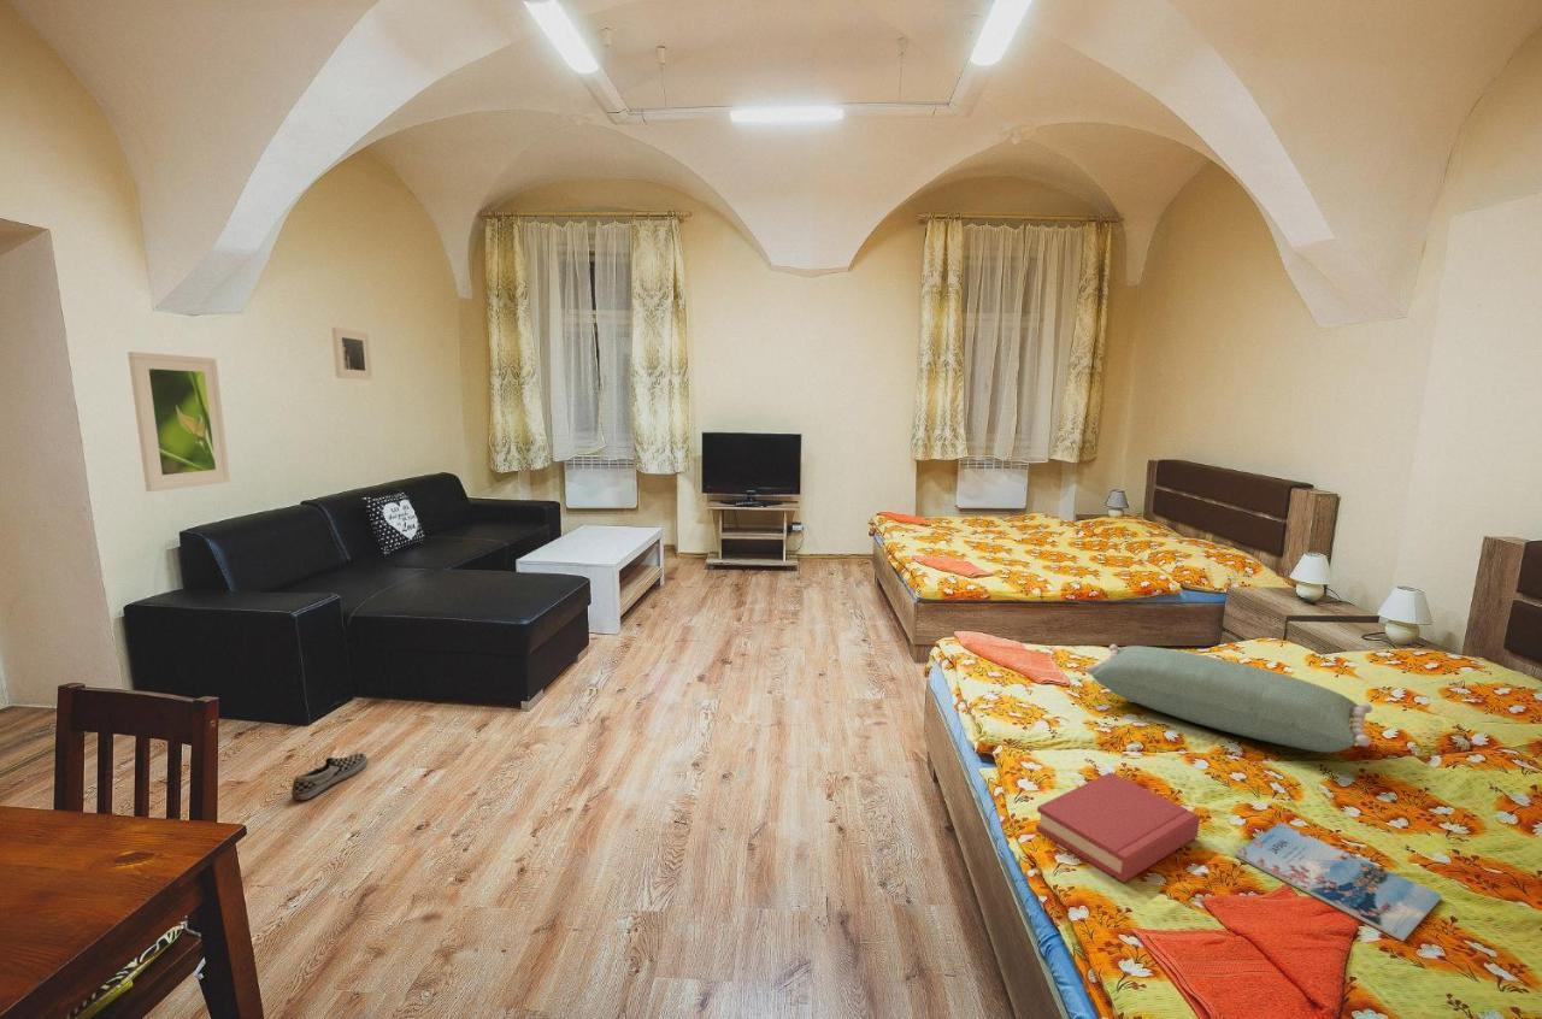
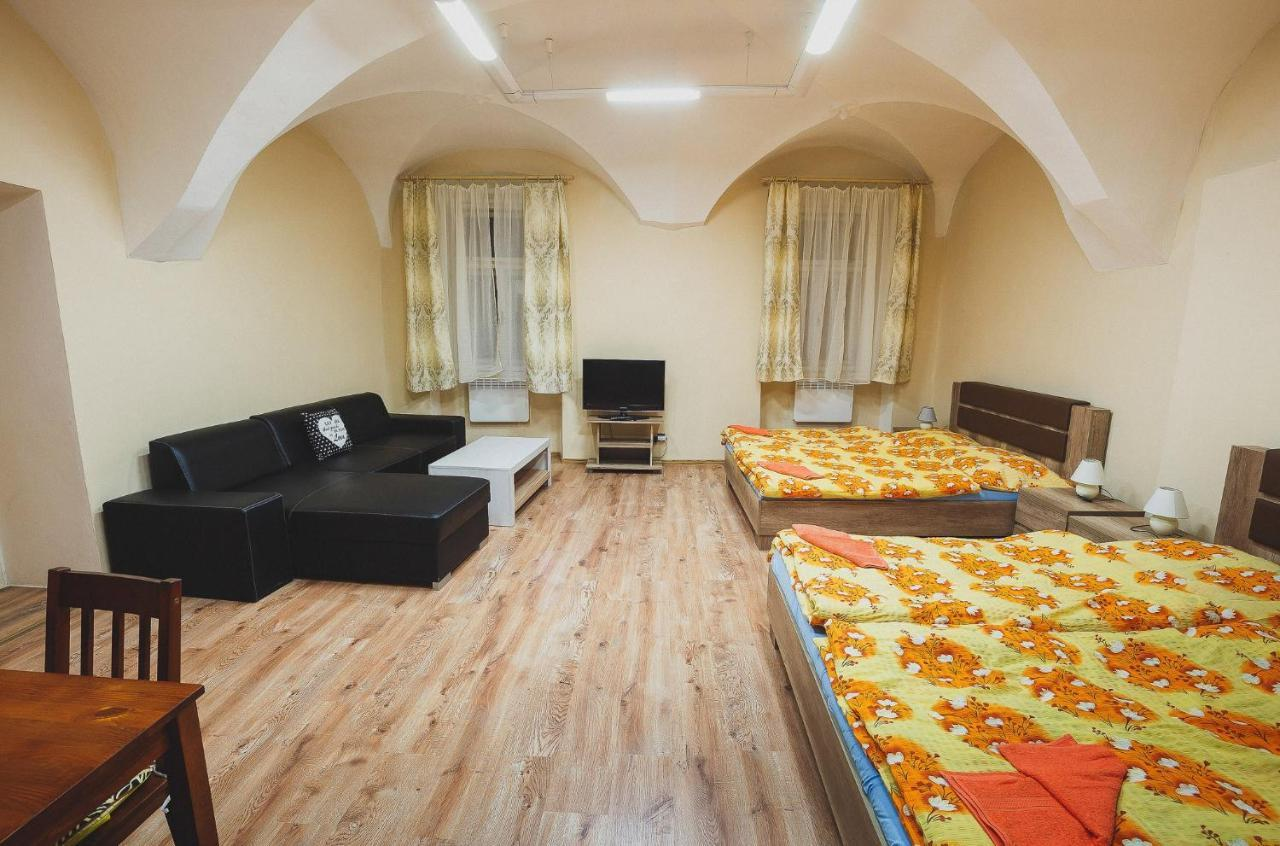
- shoe (328, 768)
- pillow (1218, 690)
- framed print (182, 422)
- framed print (352, 354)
- magazine (1334, 874)
- hardback book (1117, 821)
